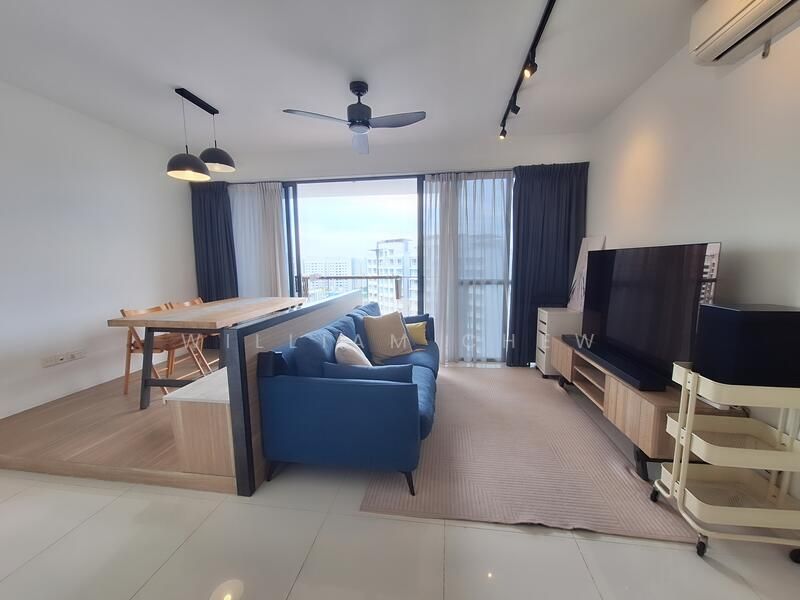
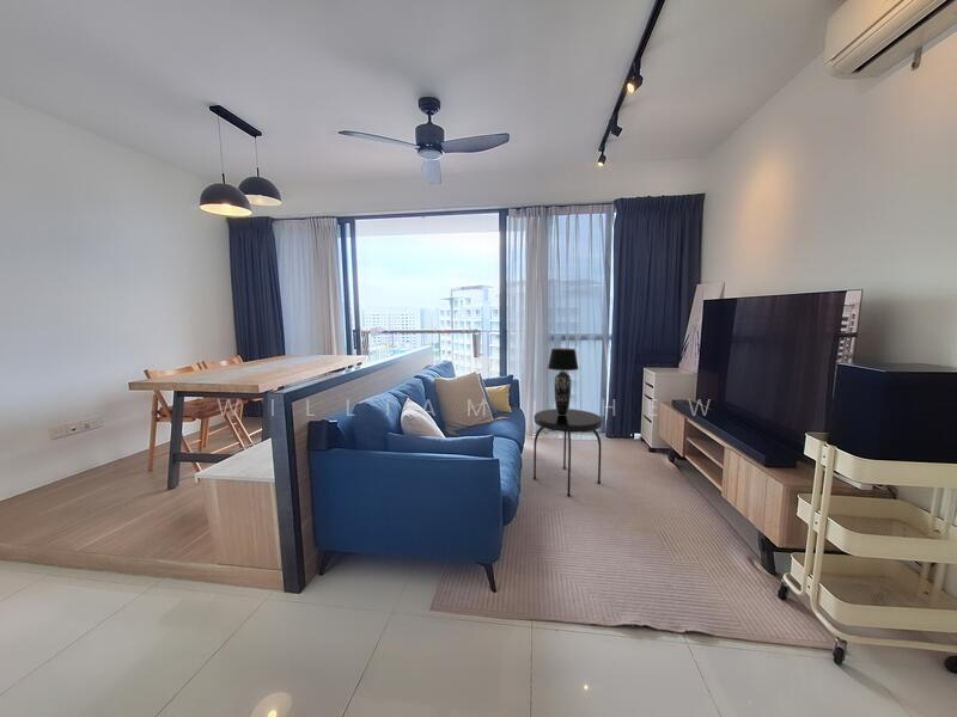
+ side table (568, 448)
+ table lamp (562, 381)
